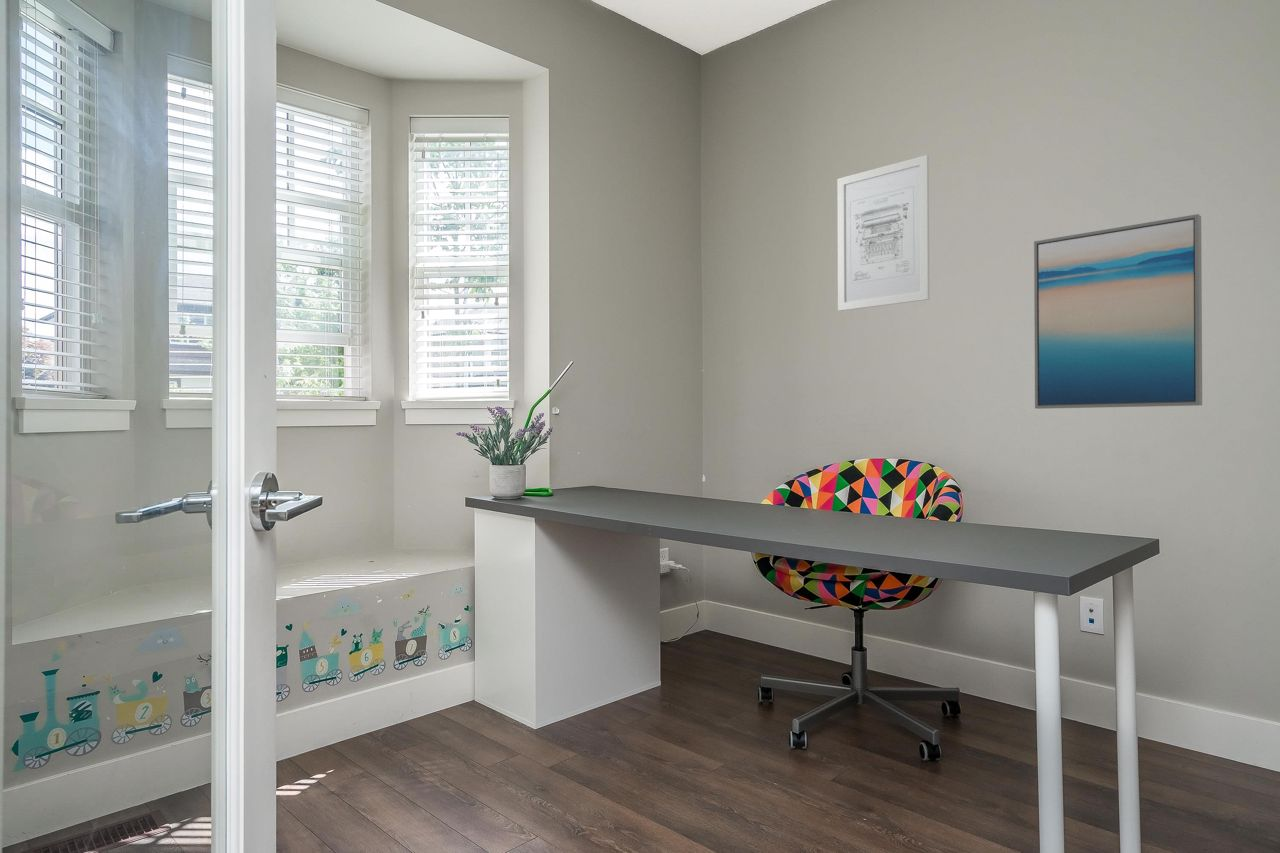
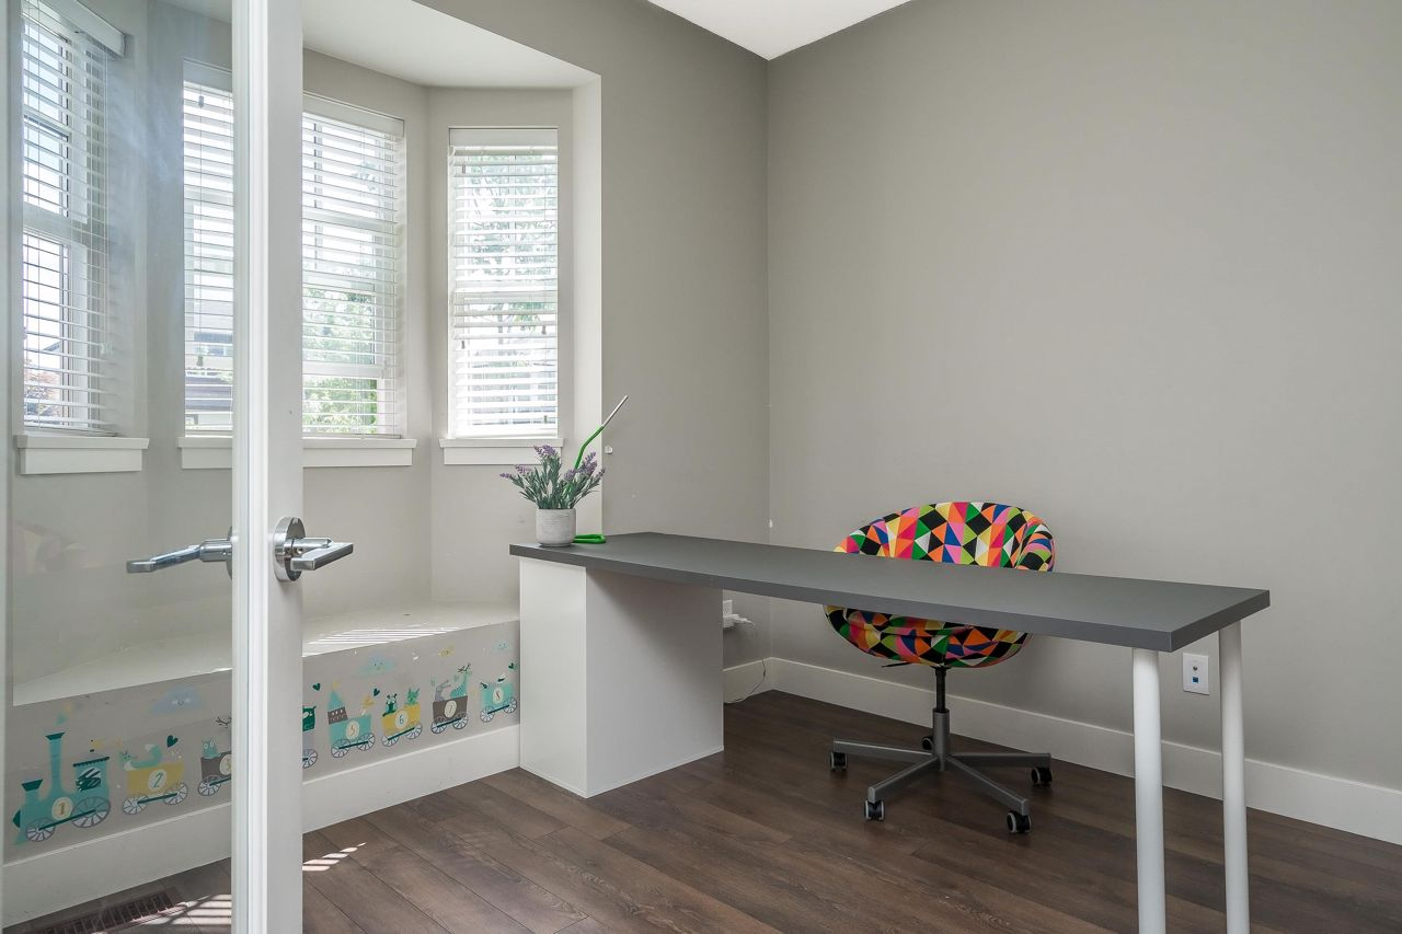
- wall art (881, 236)
- wall art (1112, 318)
